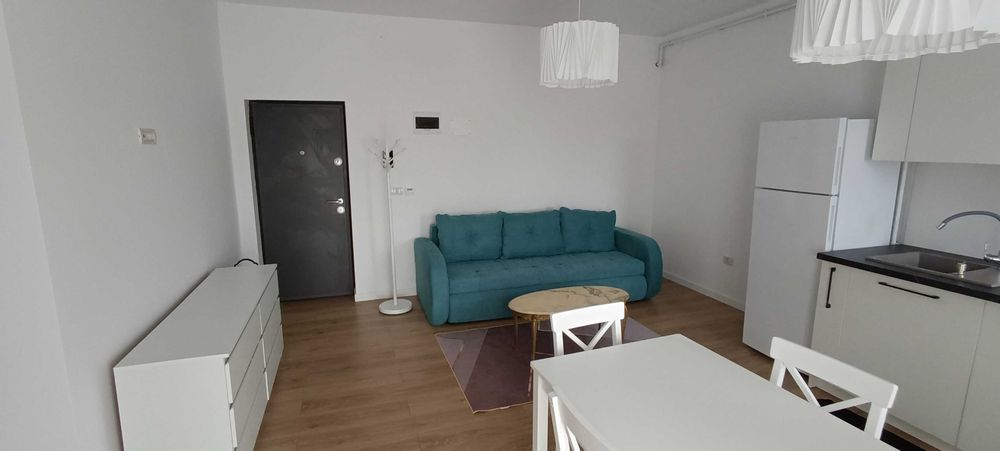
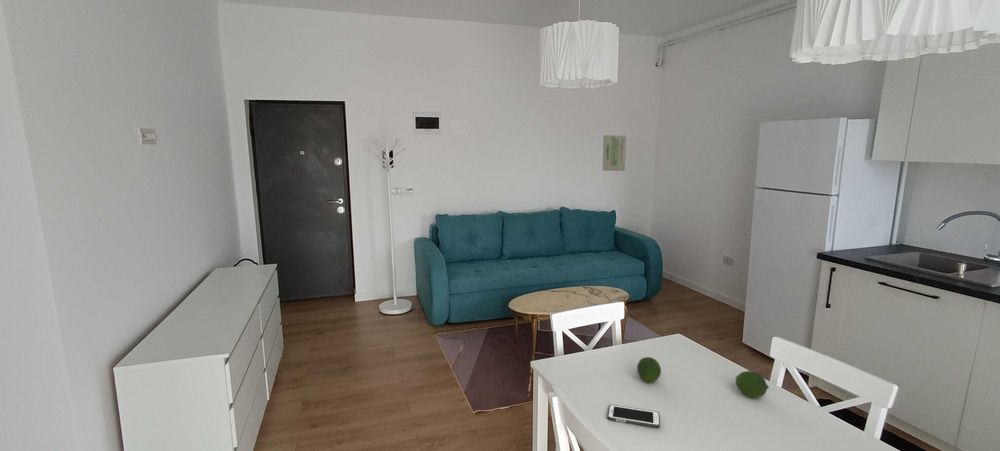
+ fruit (648, 369)
+ cell phone (633, 415)
+ wall art (614, 153)
+ fruit (751, 384)
